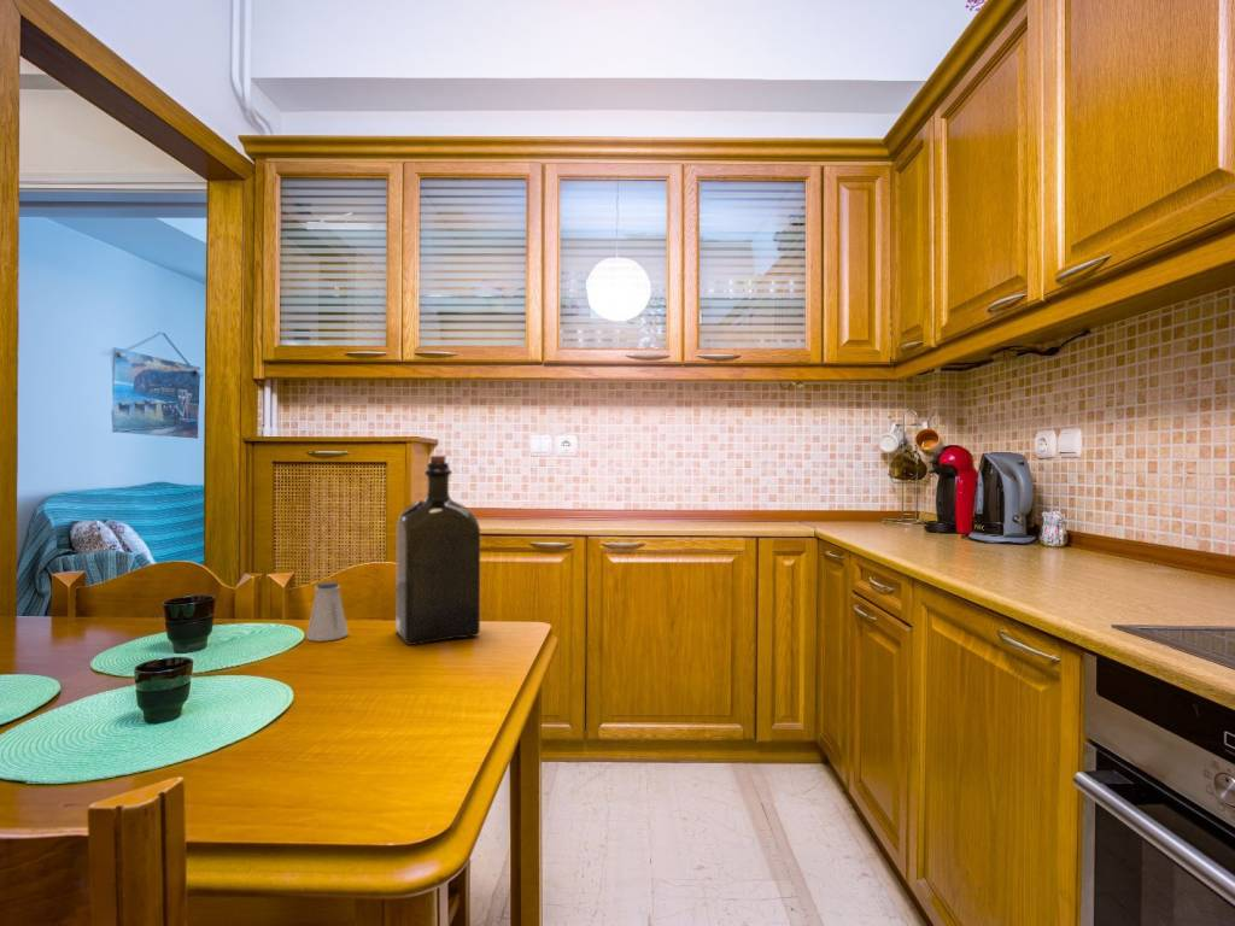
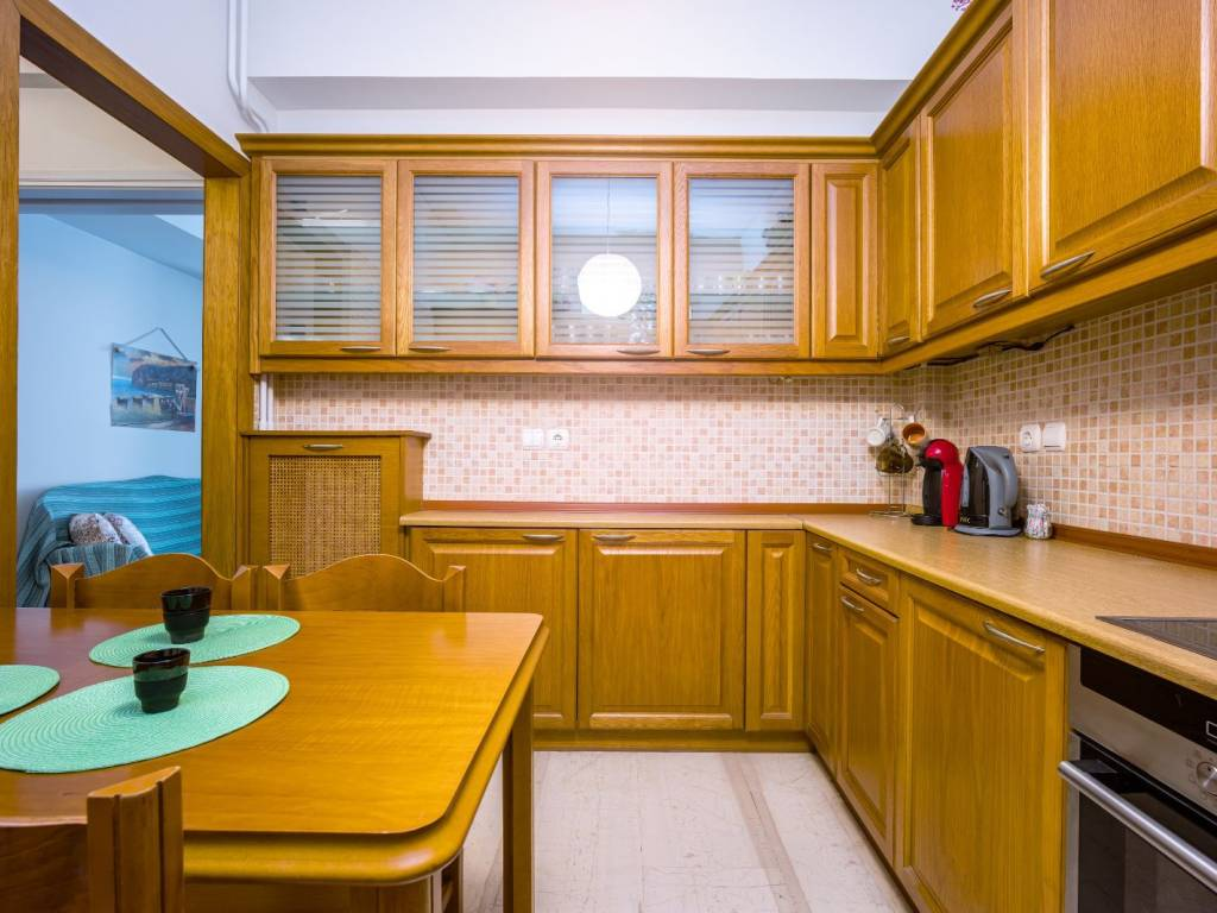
- liquor (437, 544)
- saltshaker (327, 609)
